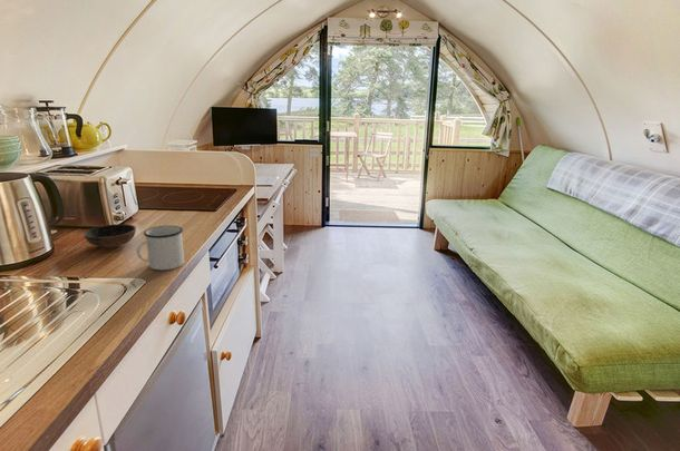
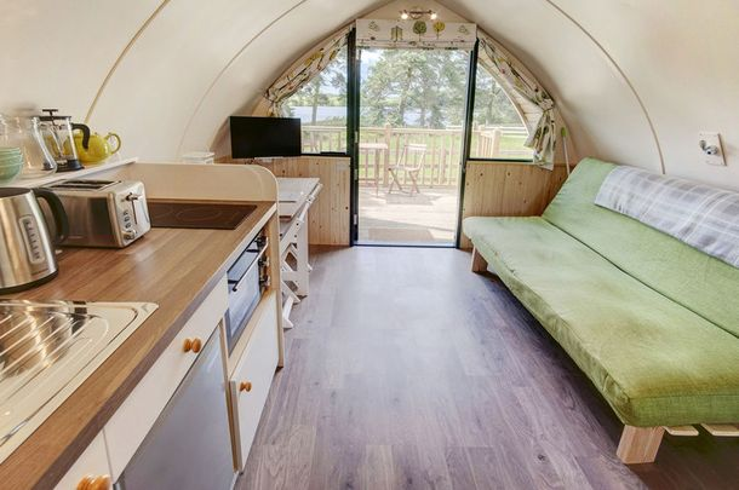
- bowl (111, 237)
- mug (159, 248)
